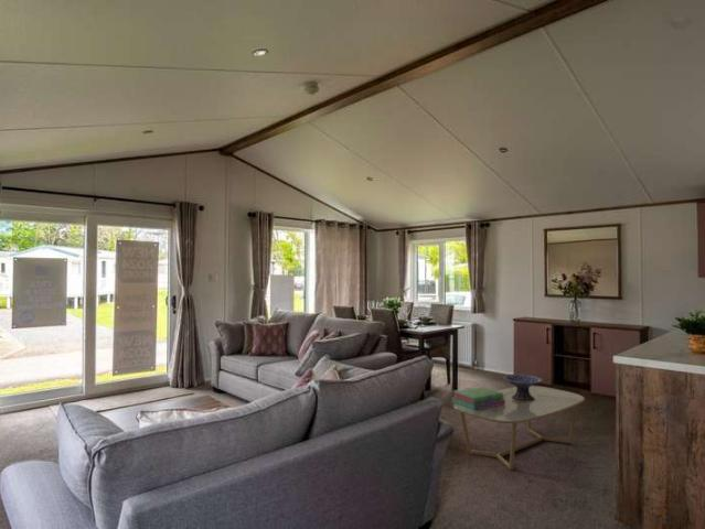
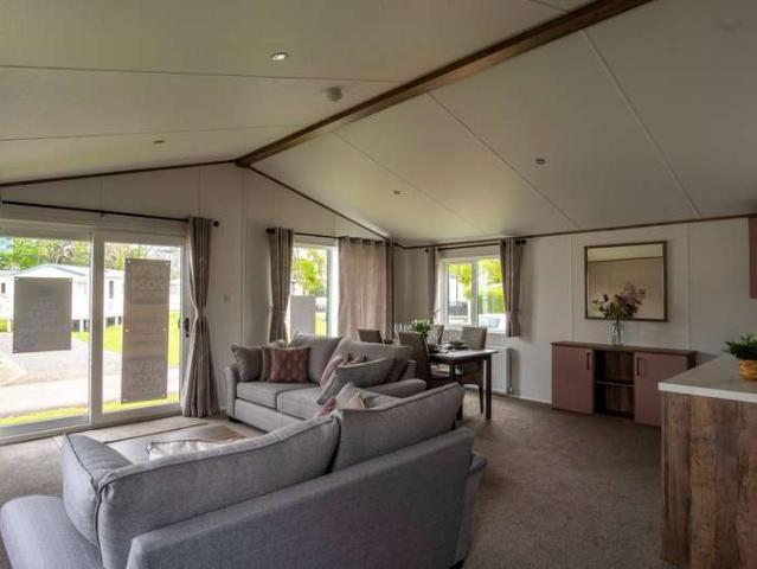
- stack of books (478, 397)
- coffee table (520, 422)
- decorative bowl (522, 387)
